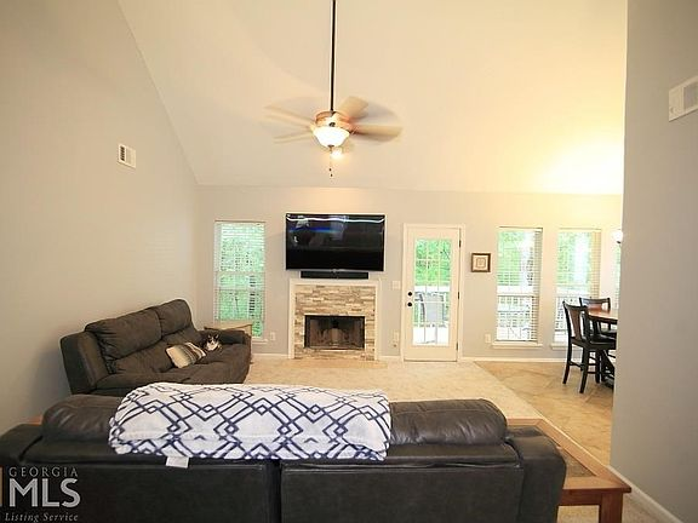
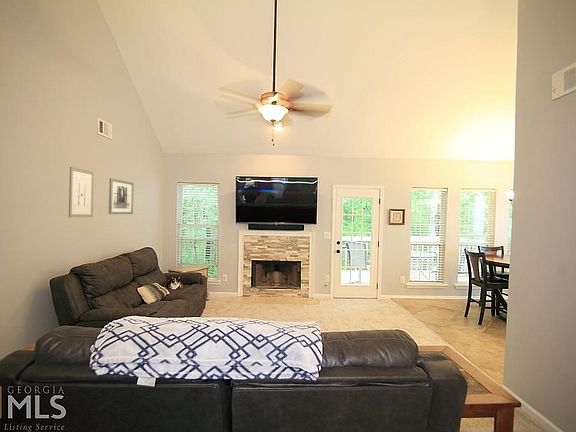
+ wall art (82, 193)
+ wall art (122, 197)
